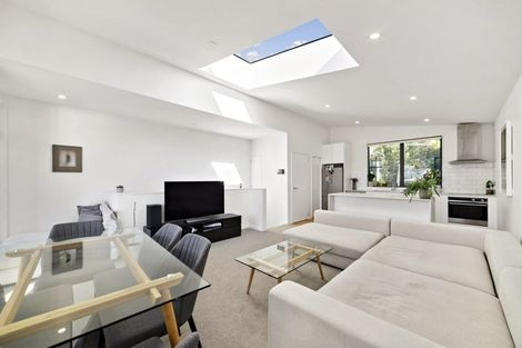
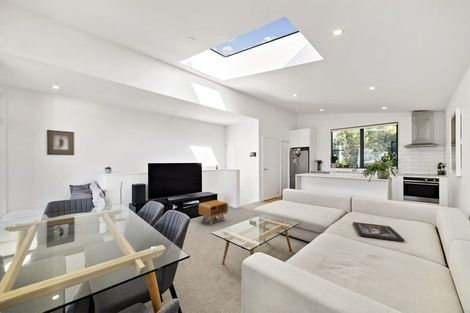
+ religious icon (375, 230)
+ nightstand (213, 212)
